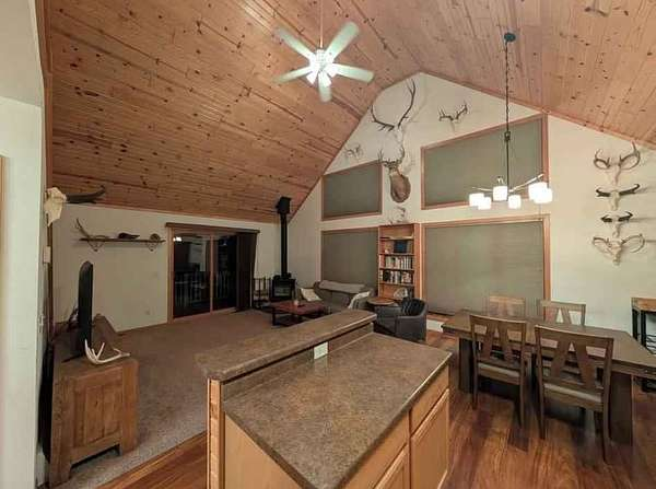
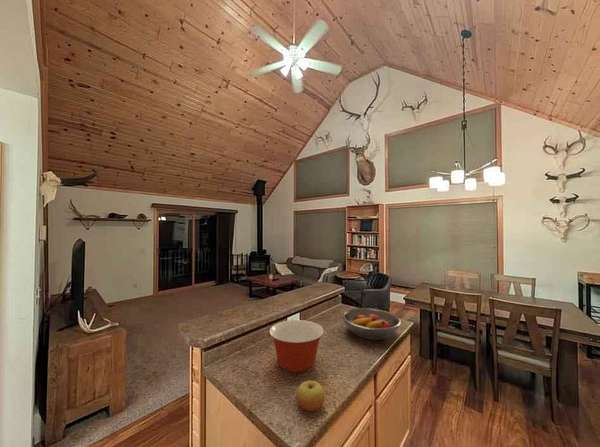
+ mixing bowl (296, 347)
+ fruit bowl (370, 323)
+ apple (310, 394)
